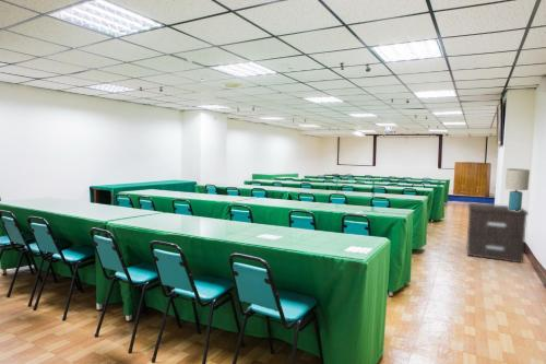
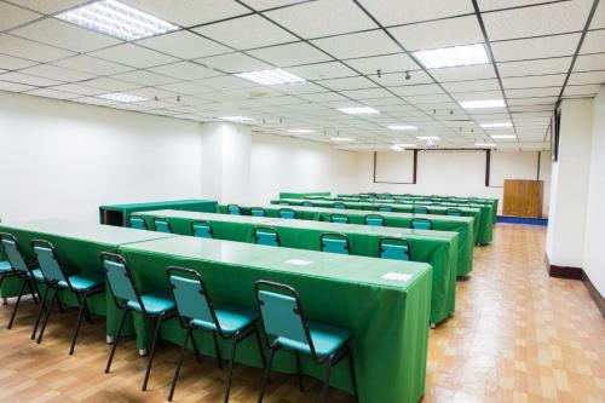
- nightstand (494, 231)
- lamp (515, 189)
